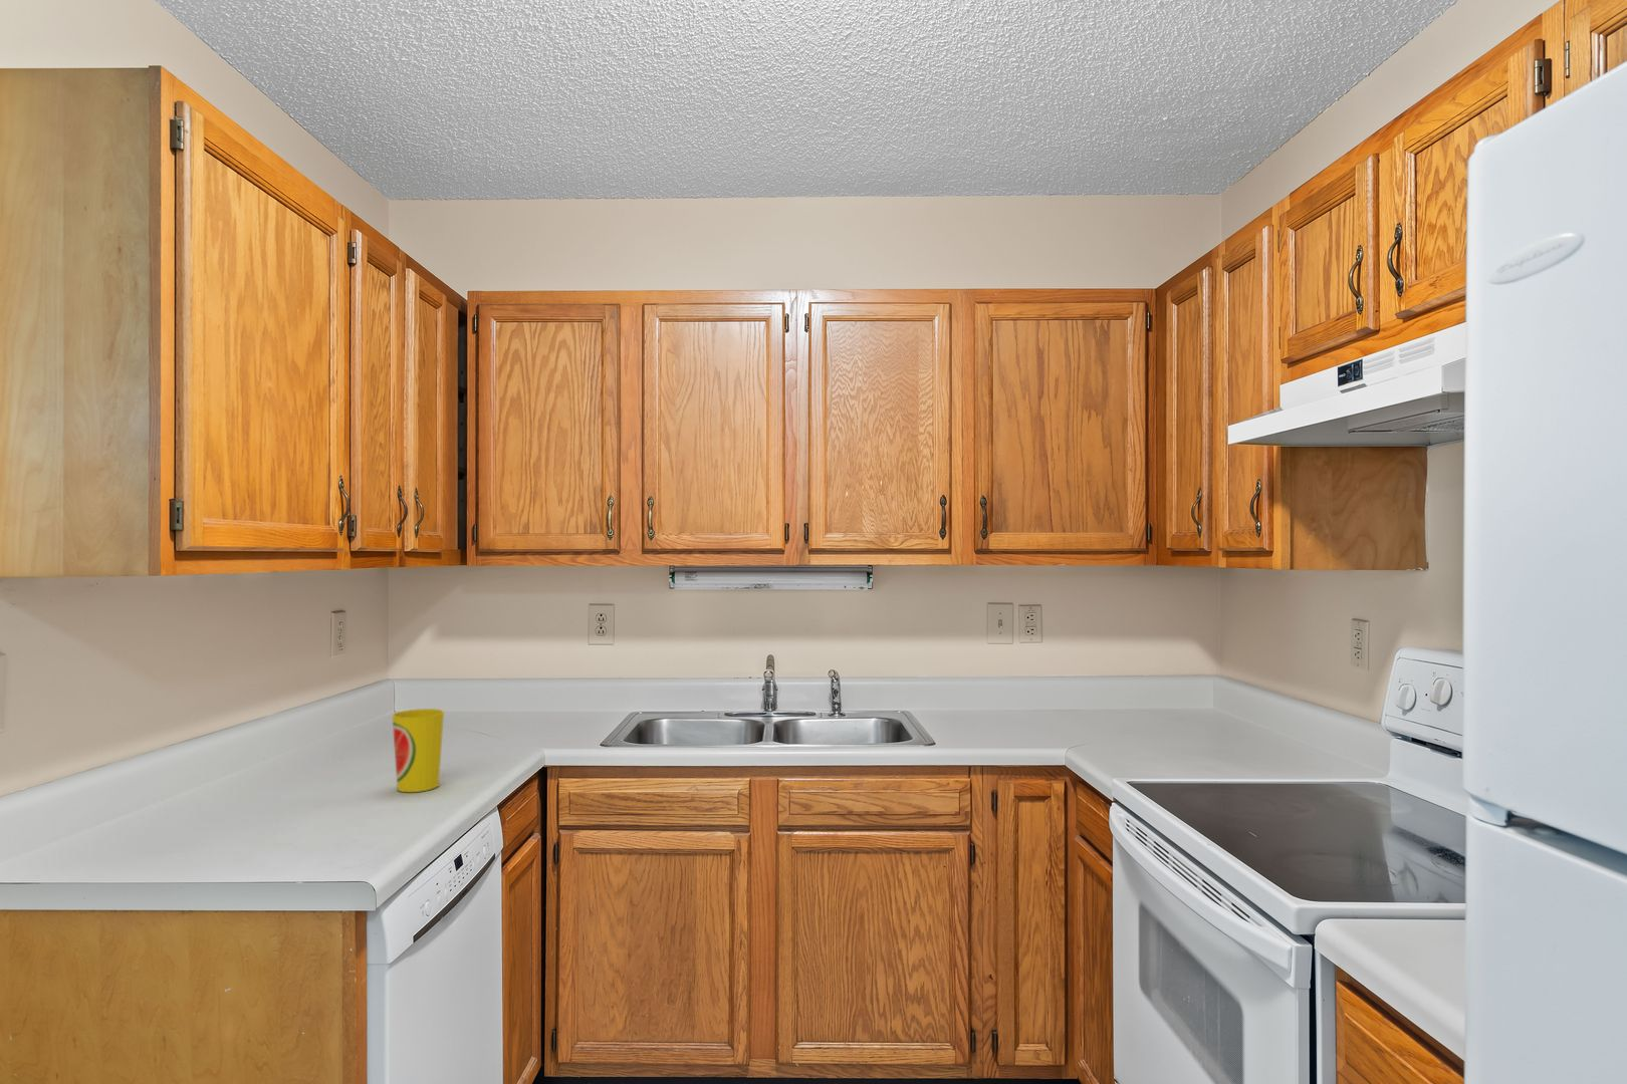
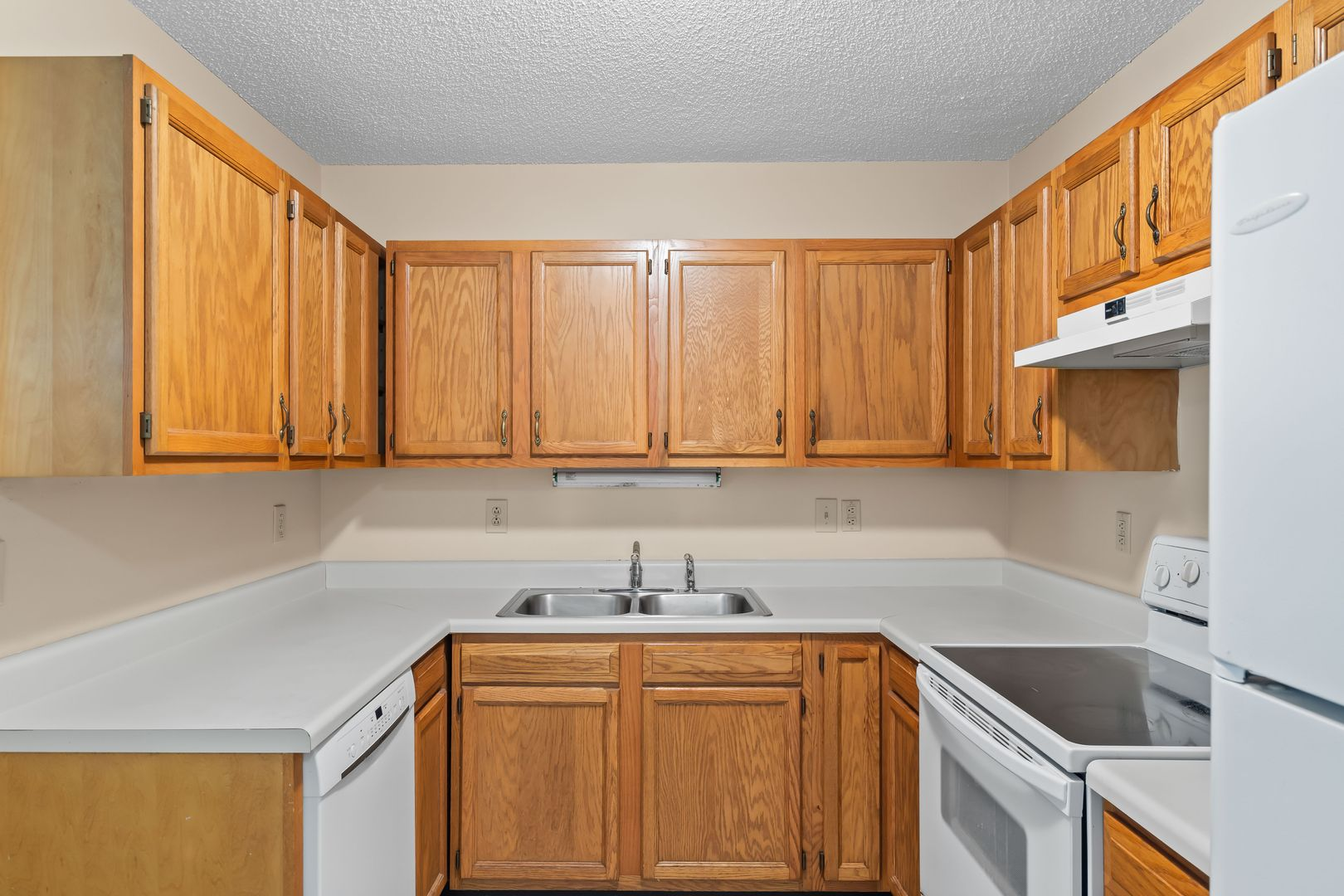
- cup (418, 750)
